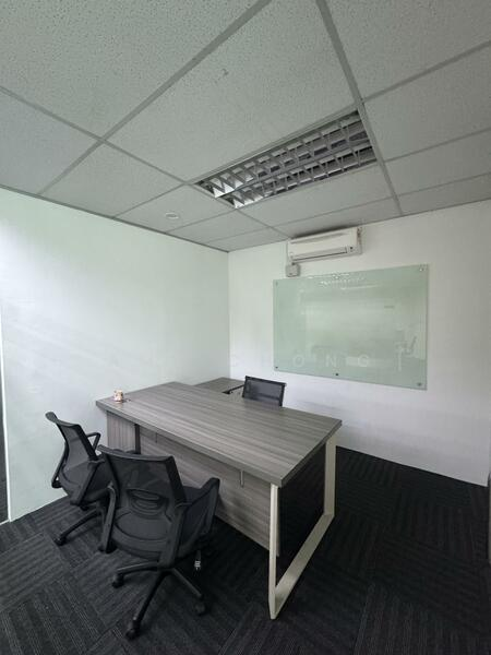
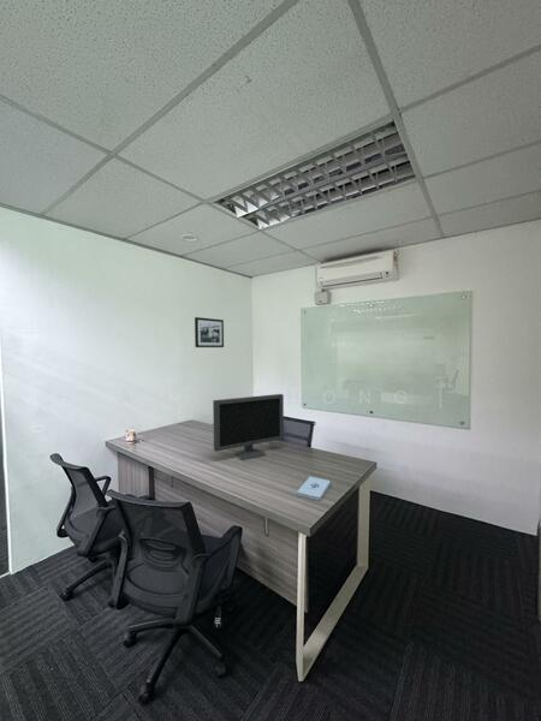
+ picture frame (209, 333)
+ monitor (250, 425)
+ notepad (314, 487)
